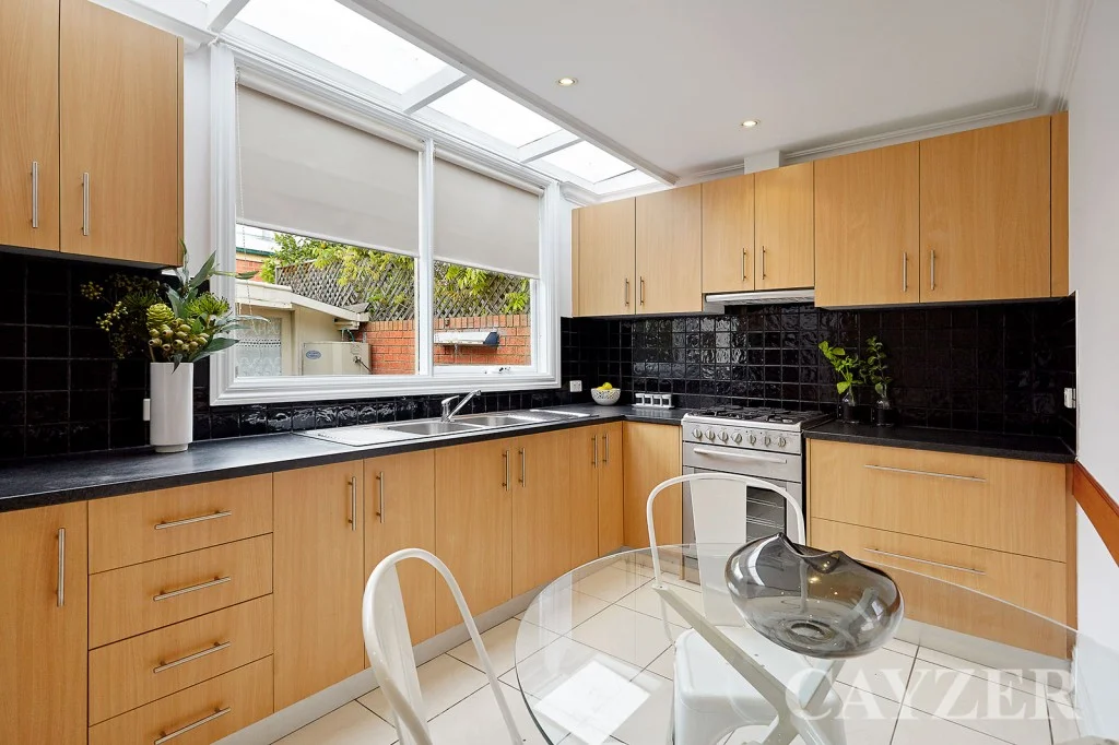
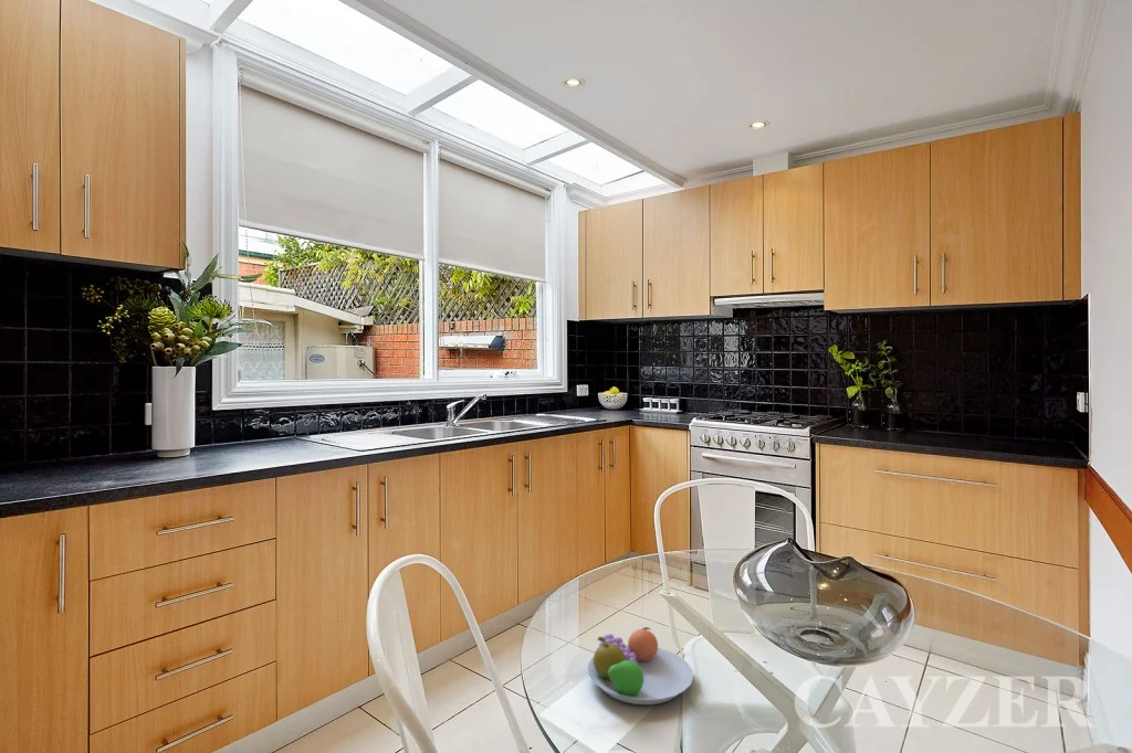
+ fruit bowl (636, 660)
